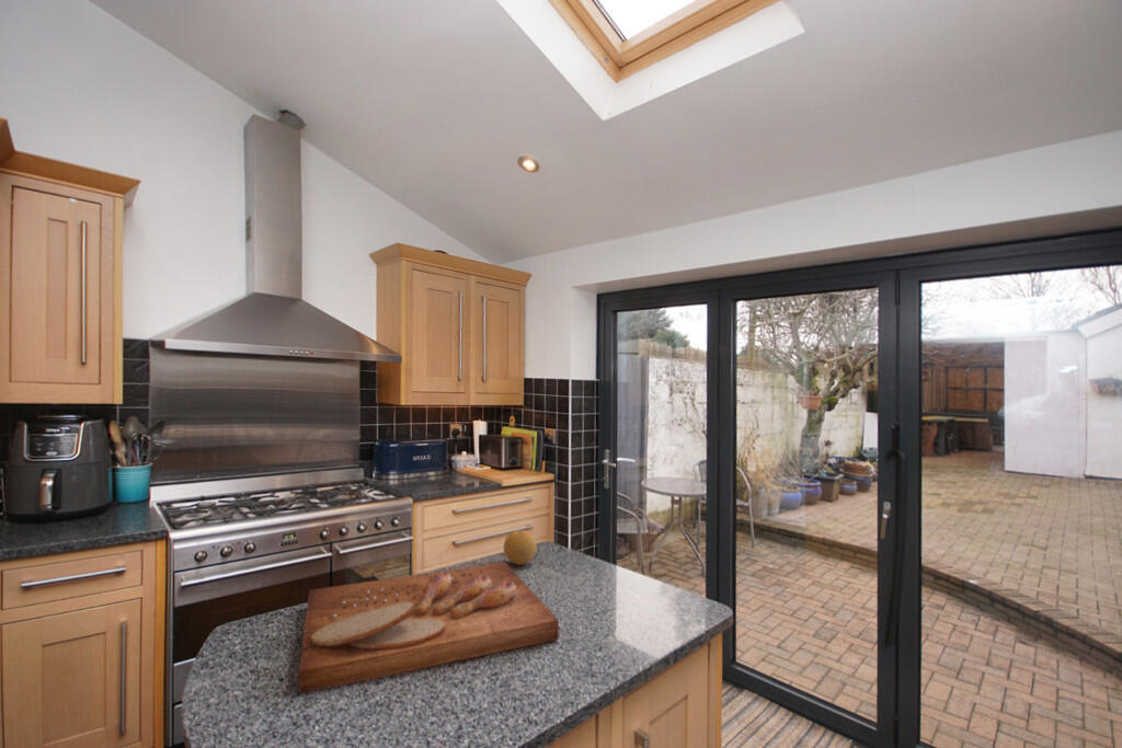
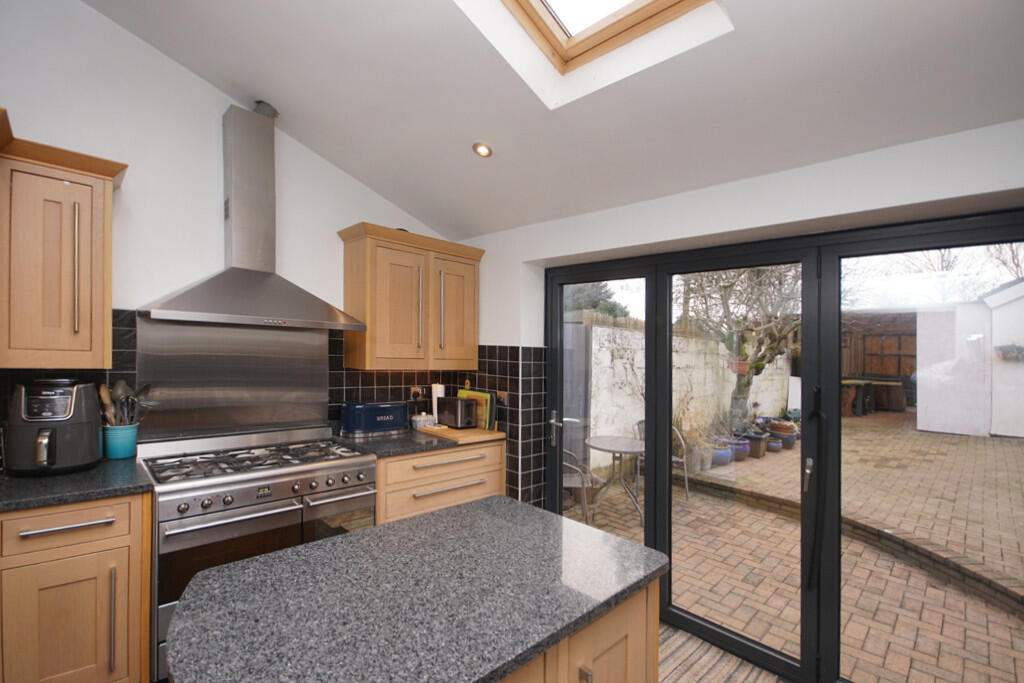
- cutting board (425, 600)
- fruit (519, 546)
